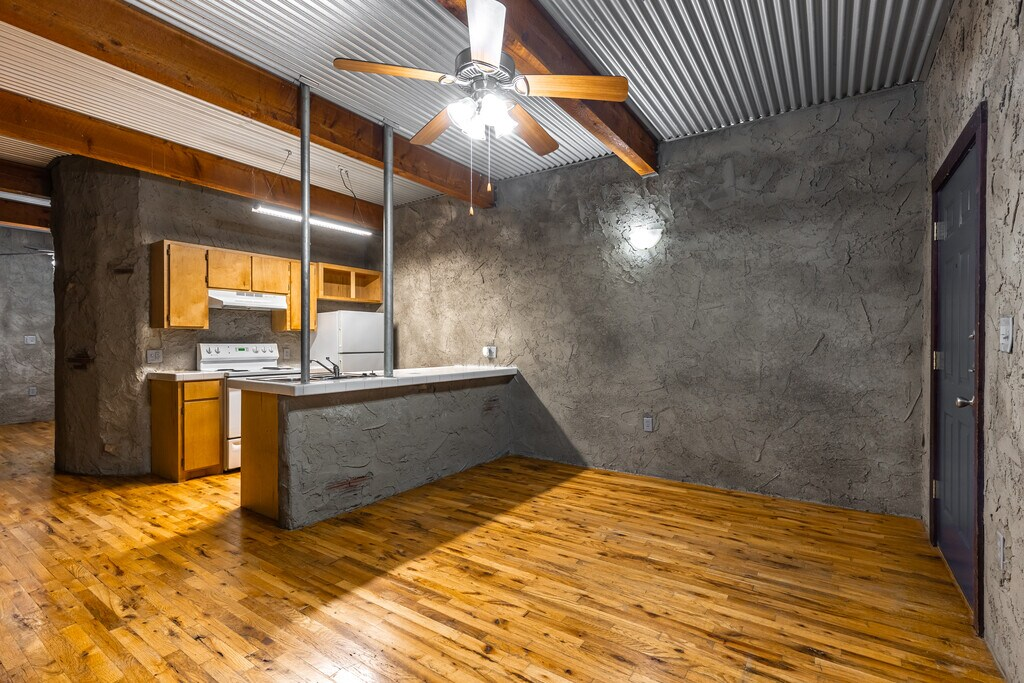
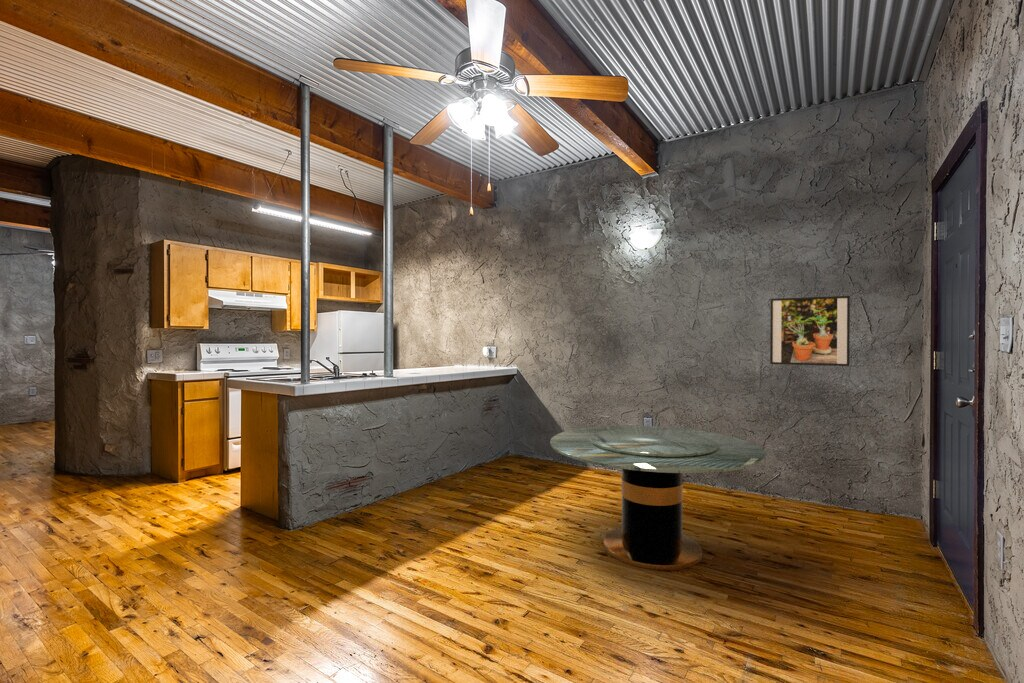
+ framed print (808, 331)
+ dining table (651, 494)
